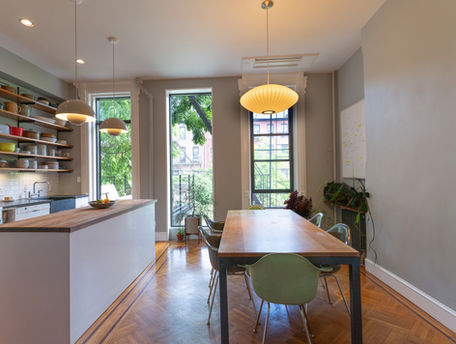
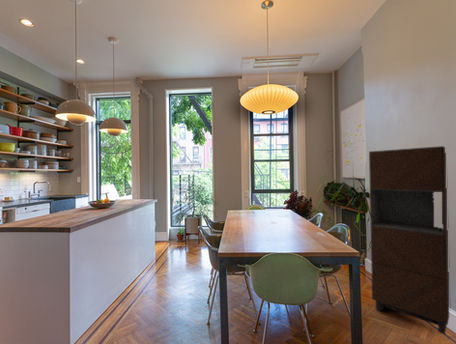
+ storage cabinet (408, 232)
